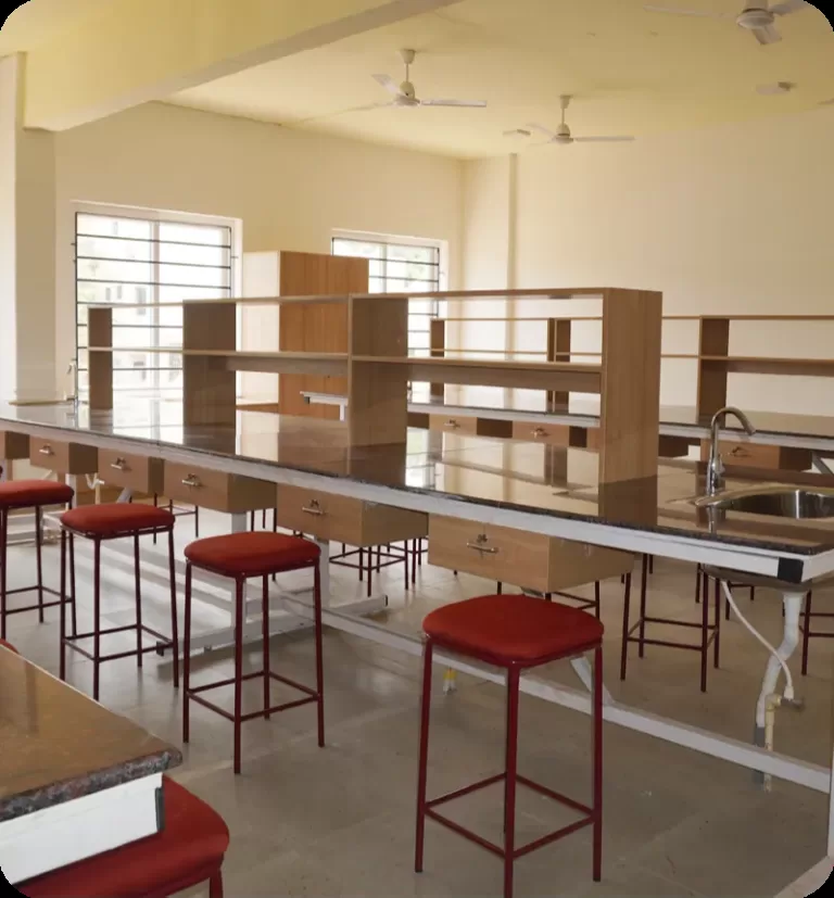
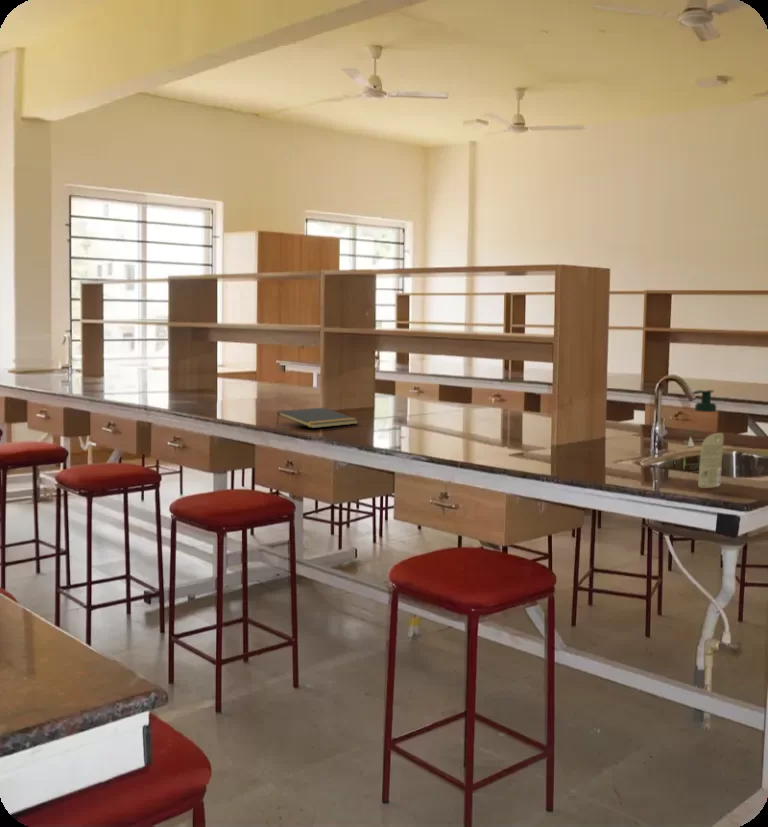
+ notepad (318, 417)
+ soap dispenser (704, 439)
